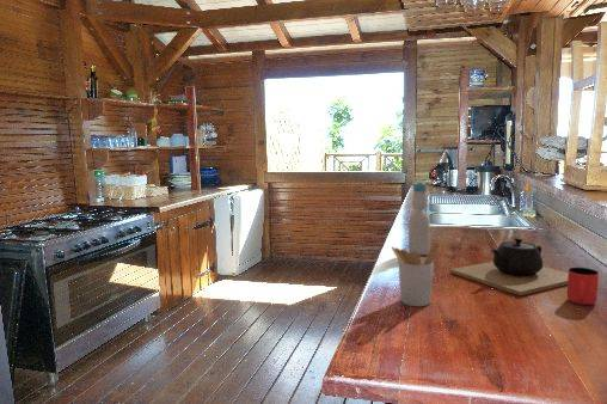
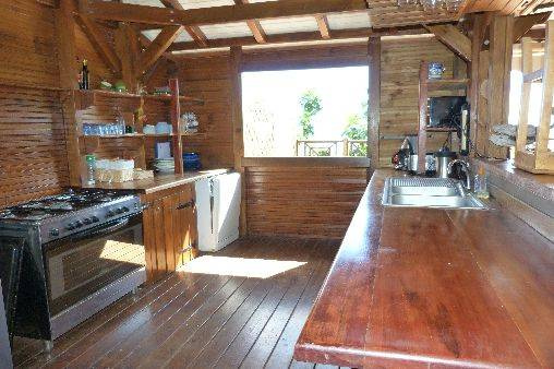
- cup (582, 287)
- teapot (515, 257)
- utensil holder (412, 273)
- bottle (418, 218)
